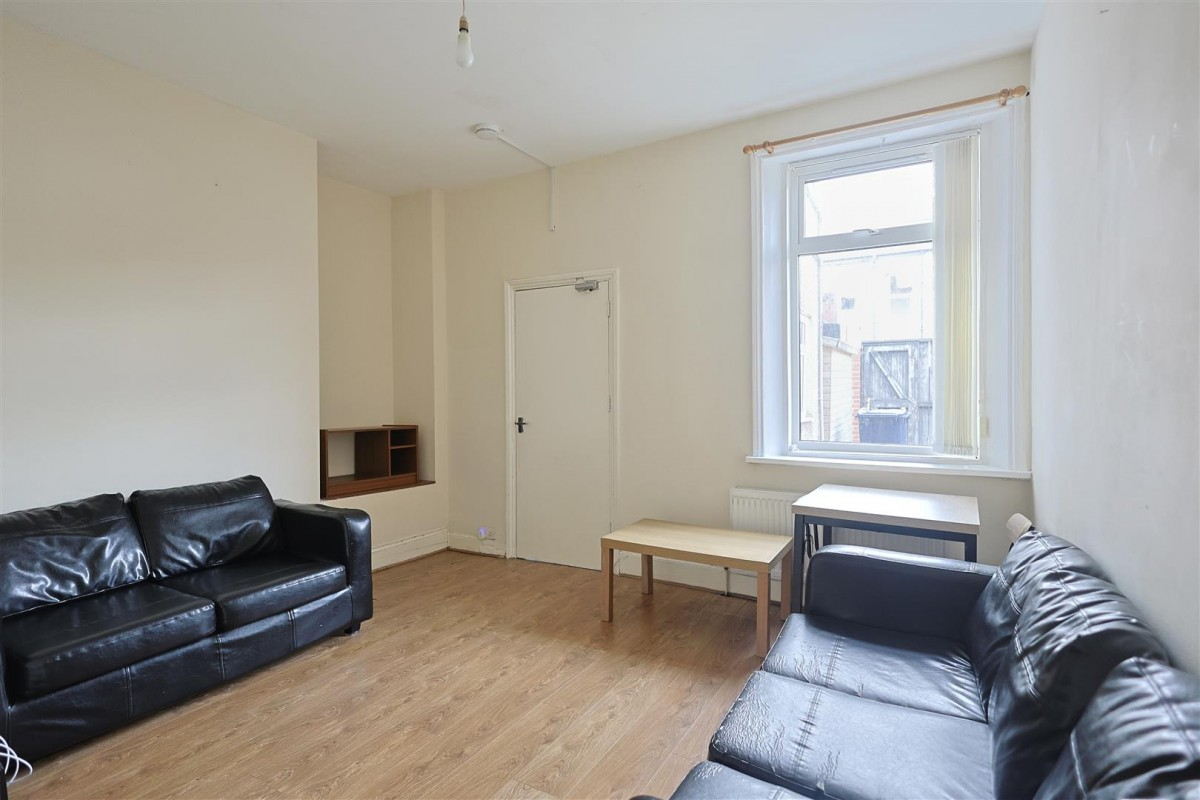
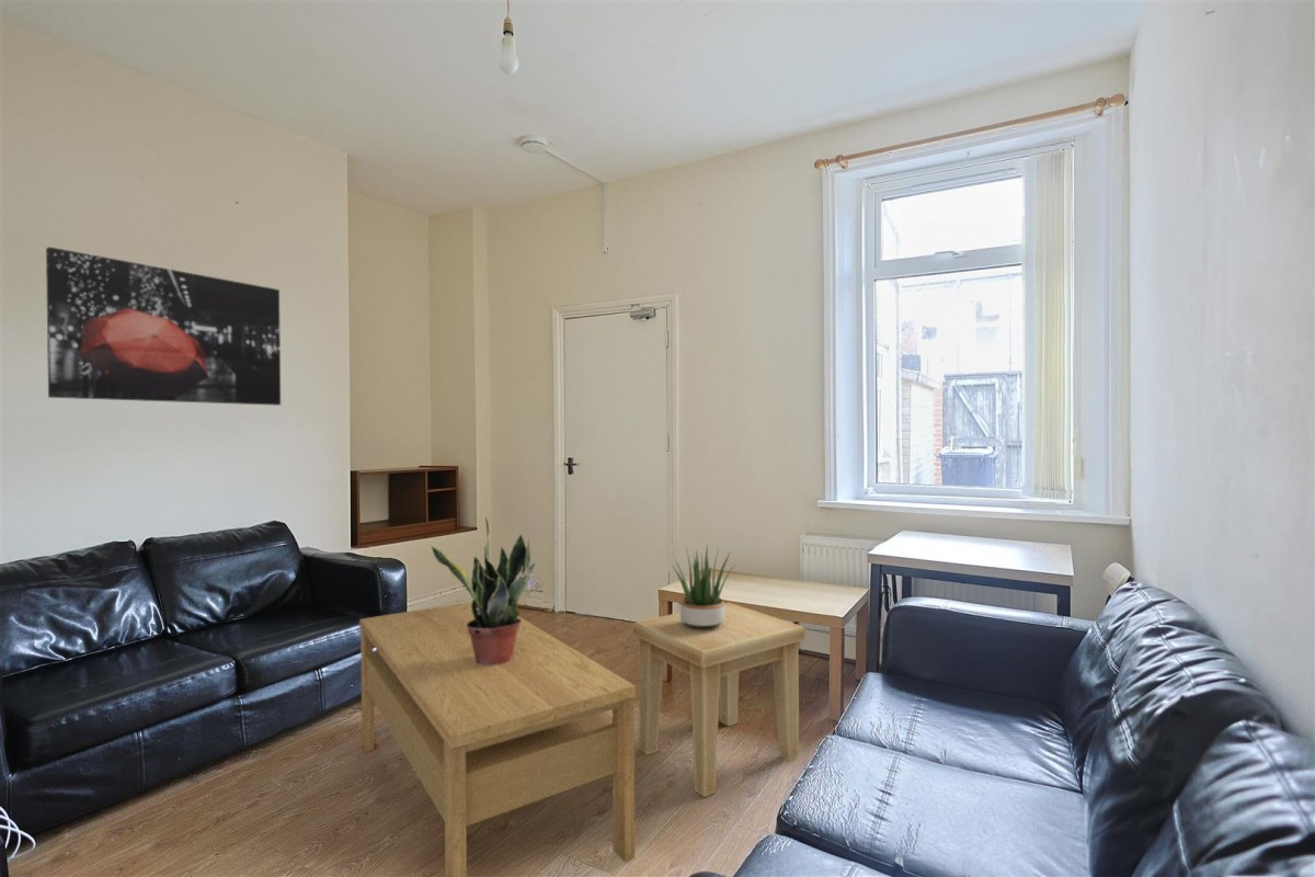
+ potted plant (485, 590)
+ potted plant (701, 585)
+ side table (718, 688)
+ wall art (178, 337)
+ coffee table (476, 720)
